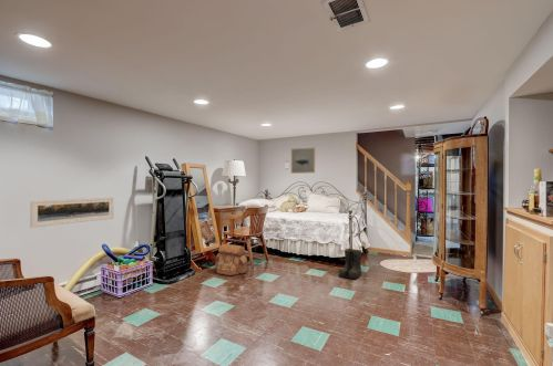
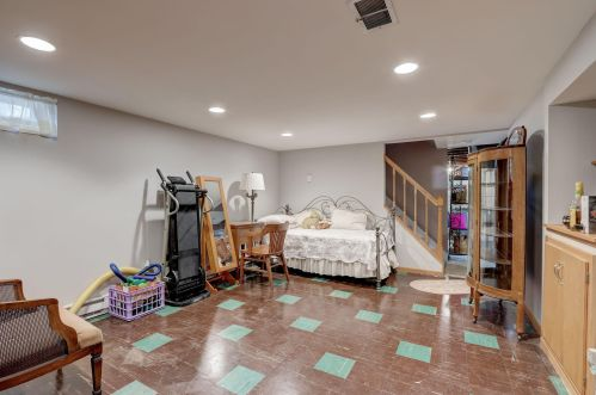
- backpack (231, 258)
- boots (350, 262)
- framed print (76, 210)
- wall art (303, 160)
